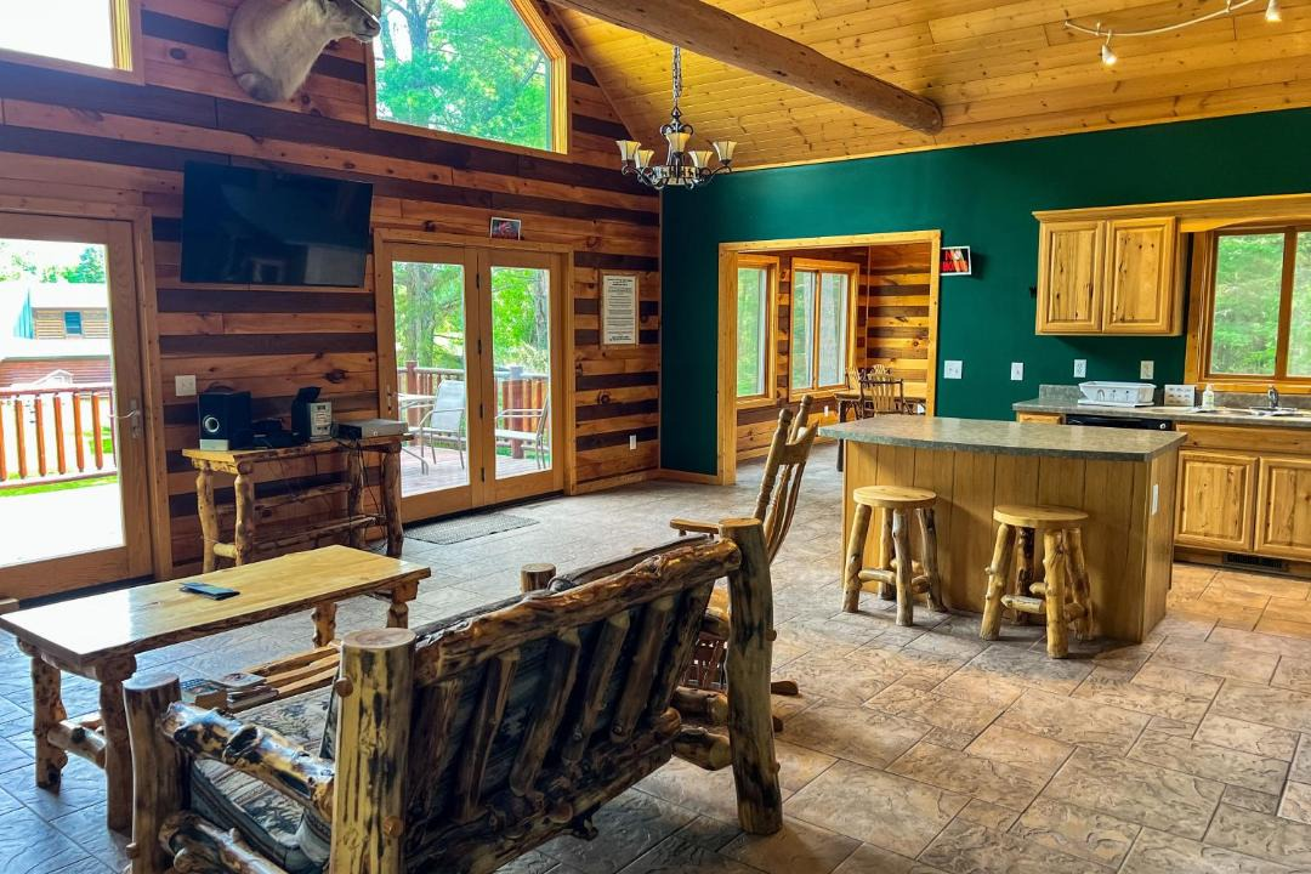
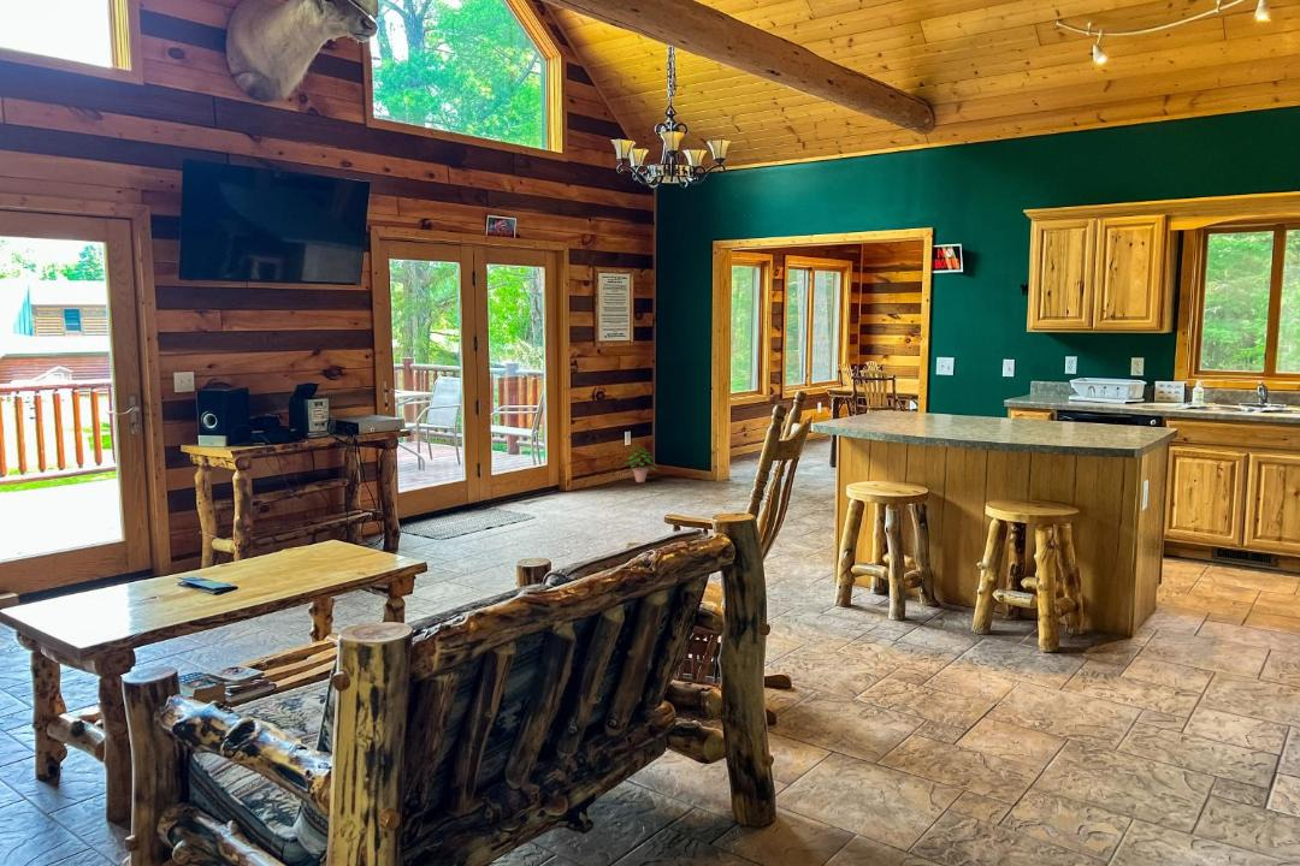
+ potted plant (640, 463)
